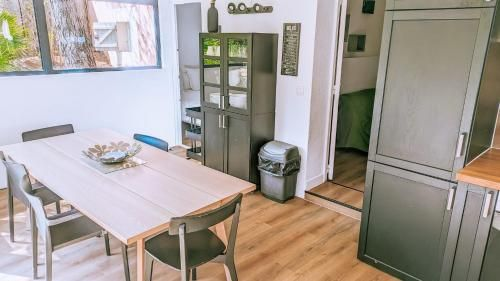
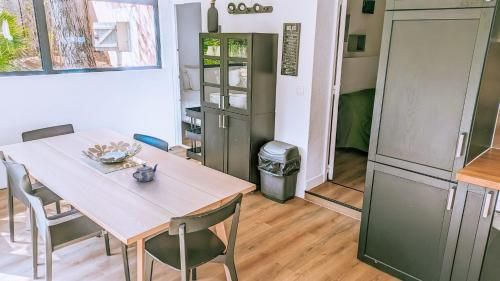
+ teapot (146, 171)
